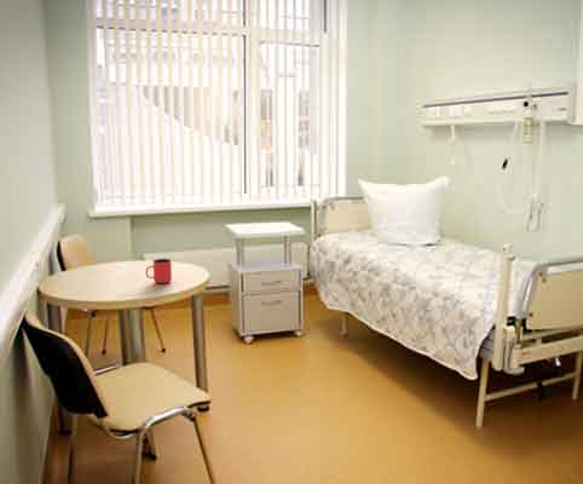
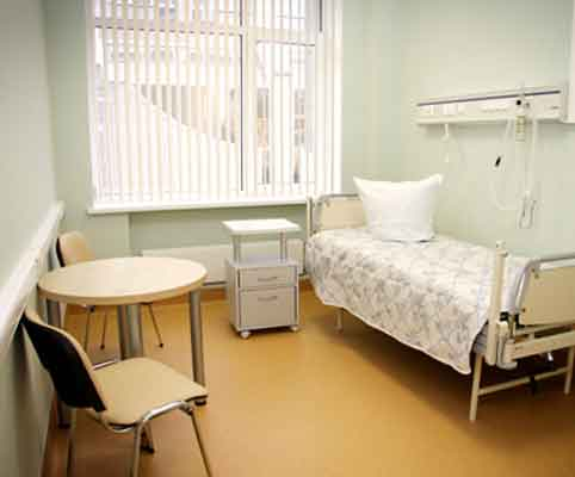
- cup (158, 271)
